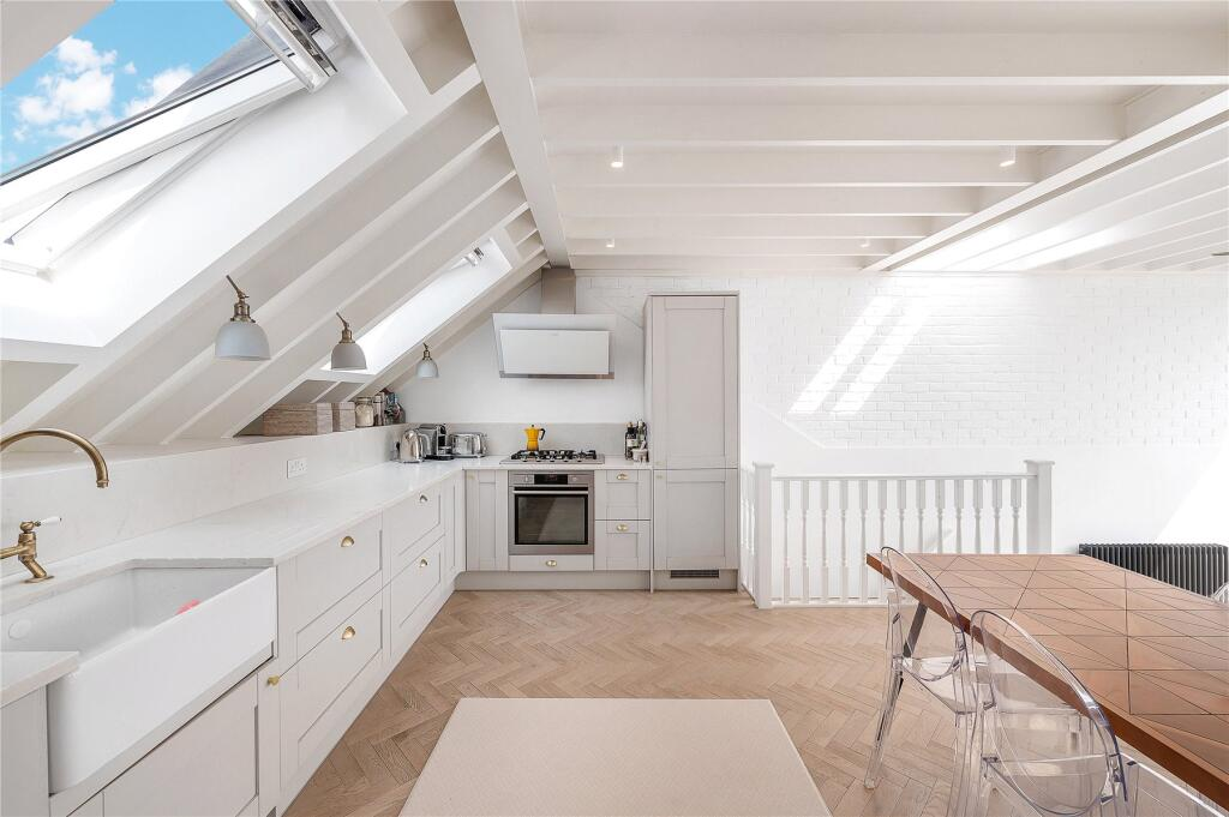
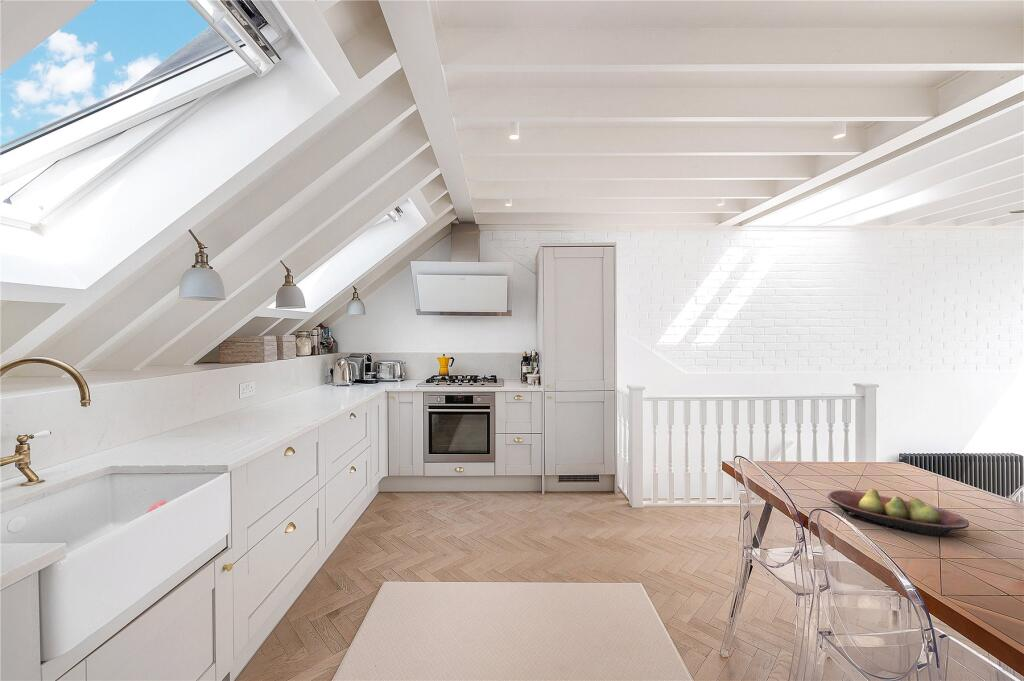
+ fruit bowl (892, 508)
